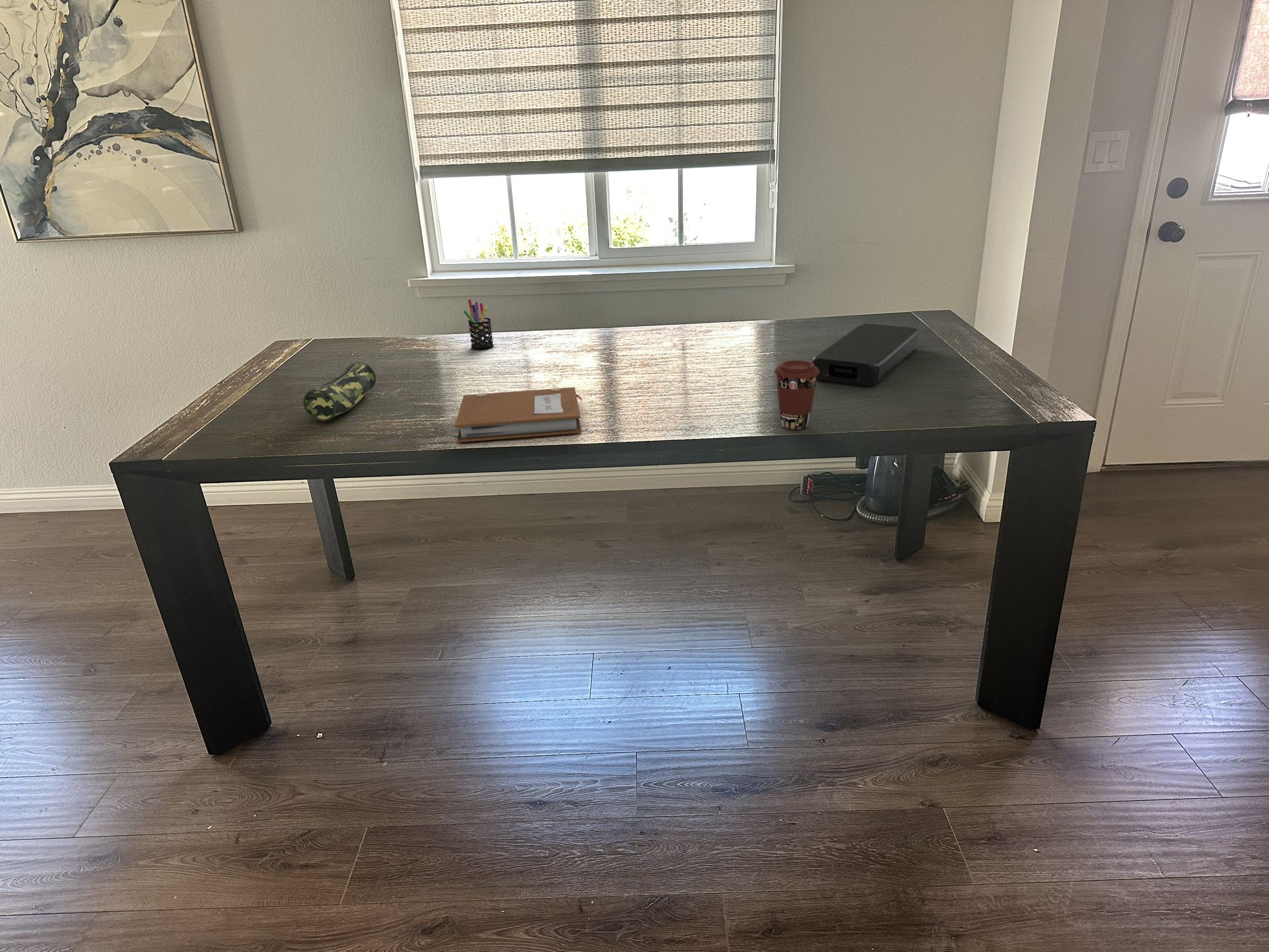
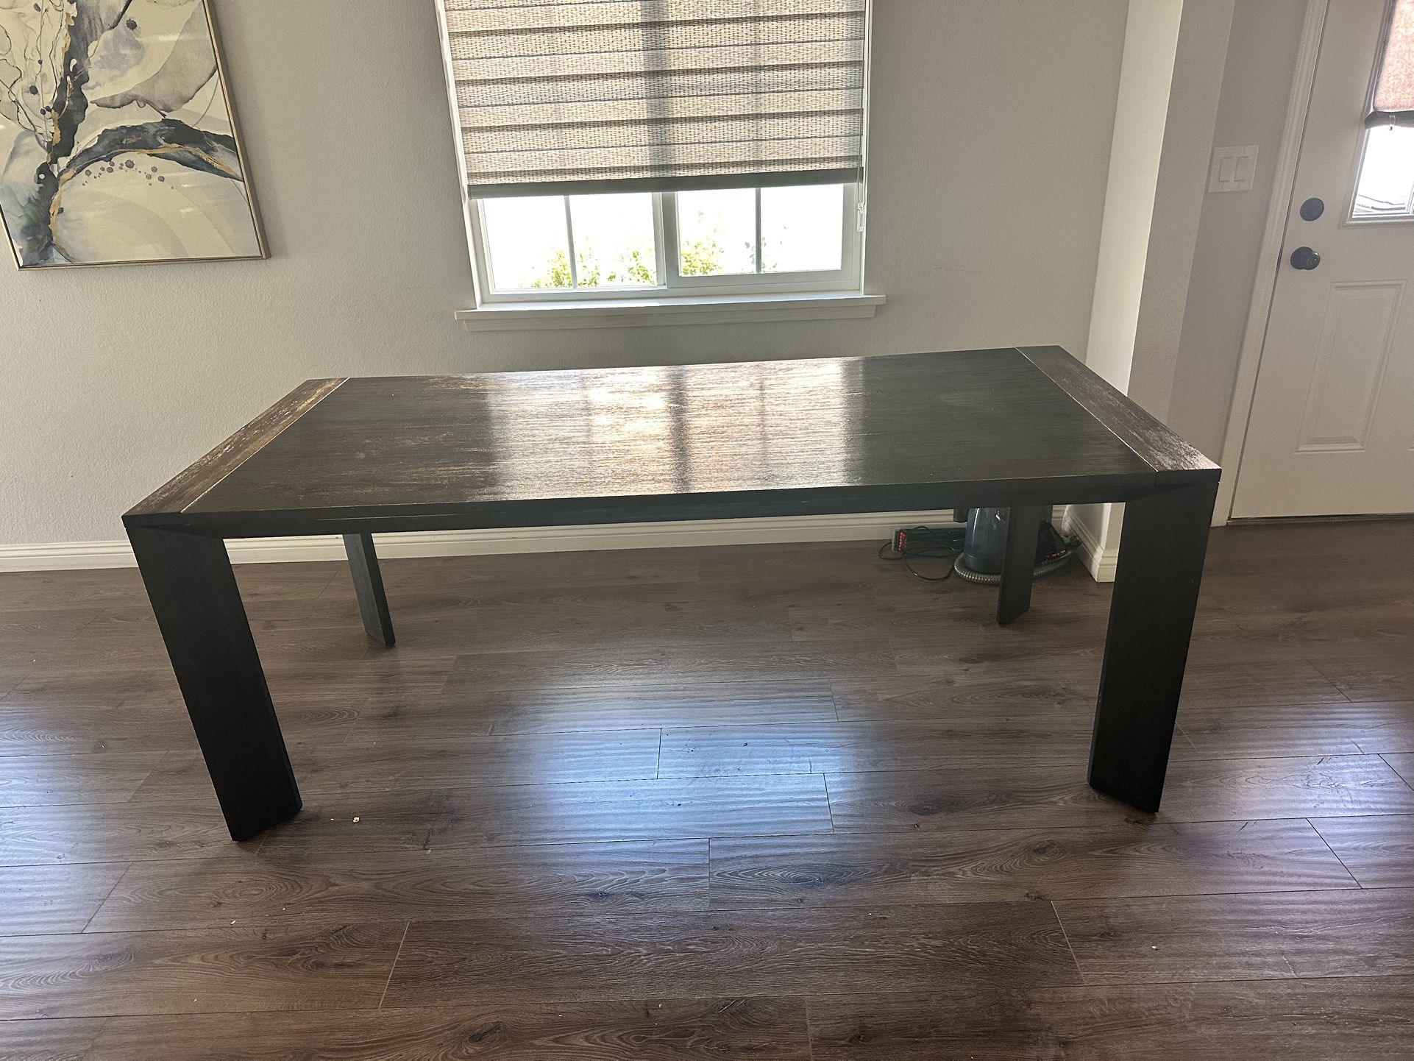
- pen holder (477, 323)
- coffee cup (796, 395)
- pencil case (341, 391)
- notebook (523, 411)
- power bank (866, 352)
